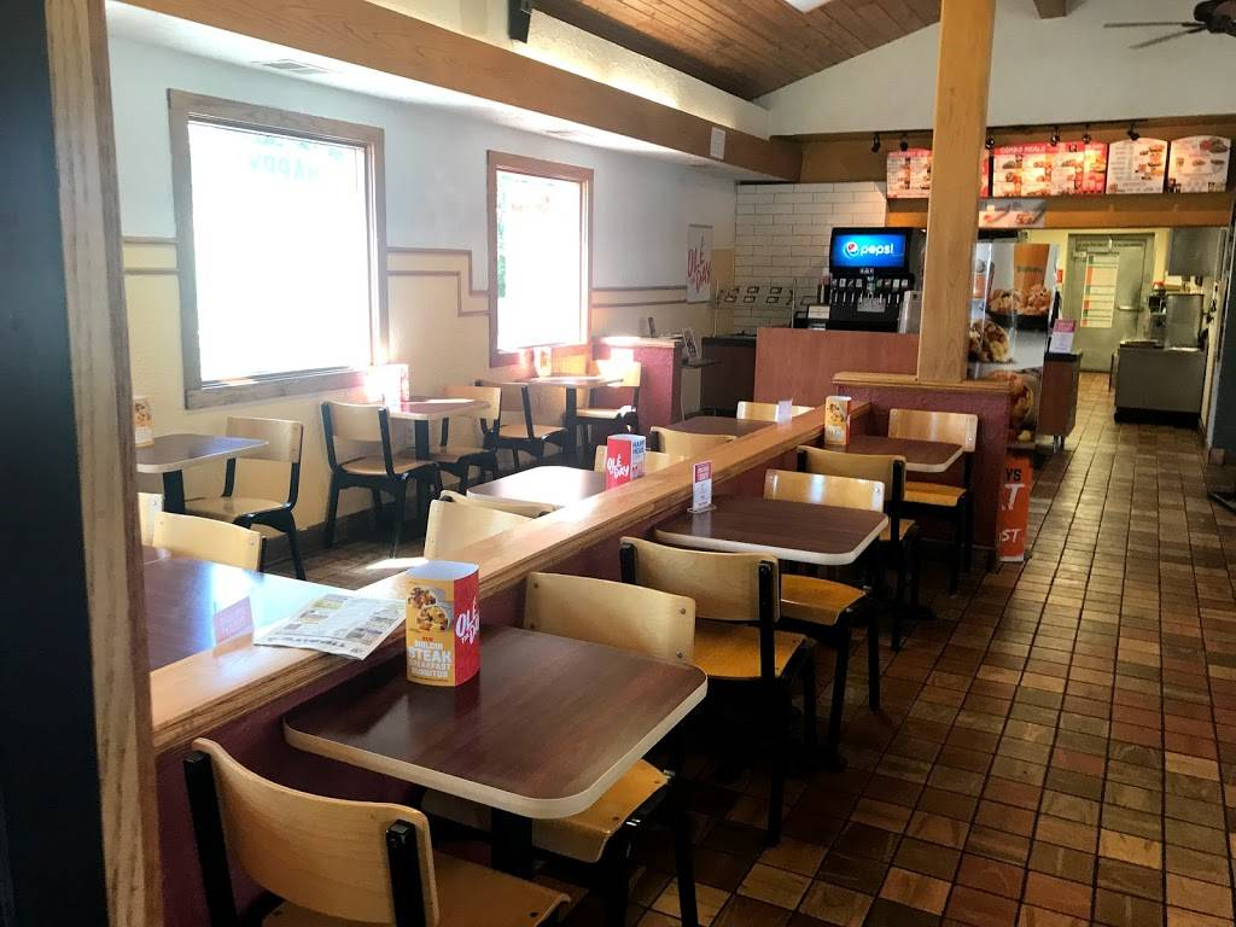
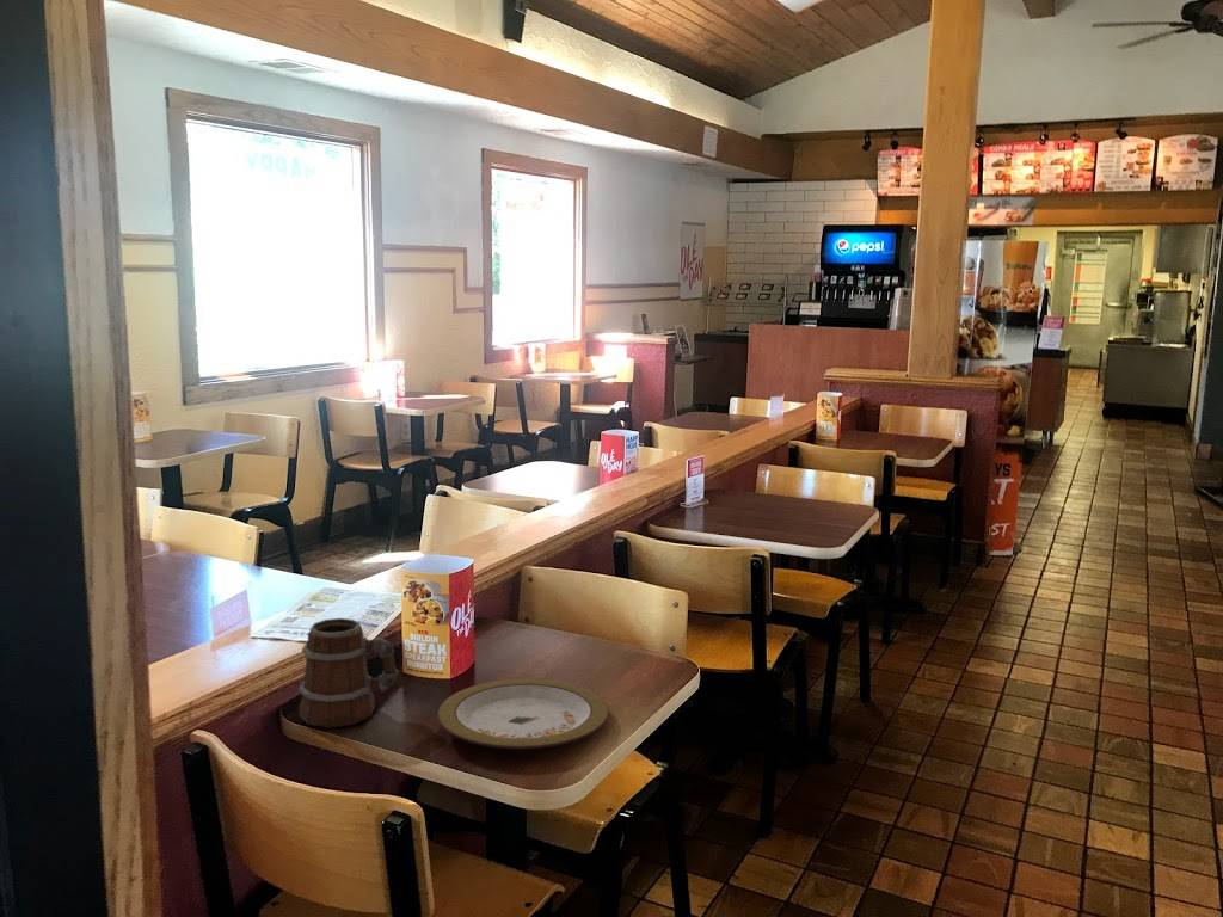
+ mug (349, 669)
+ plate (523, 716)
